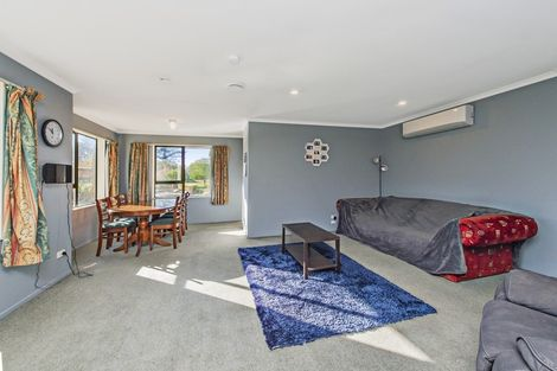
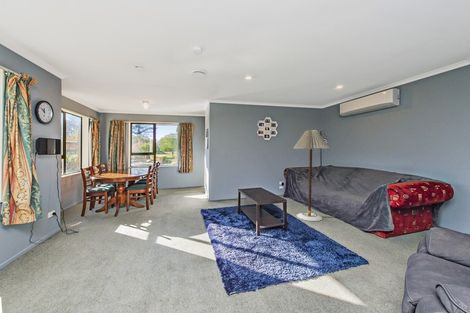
+ floor lamp (310, 173)
